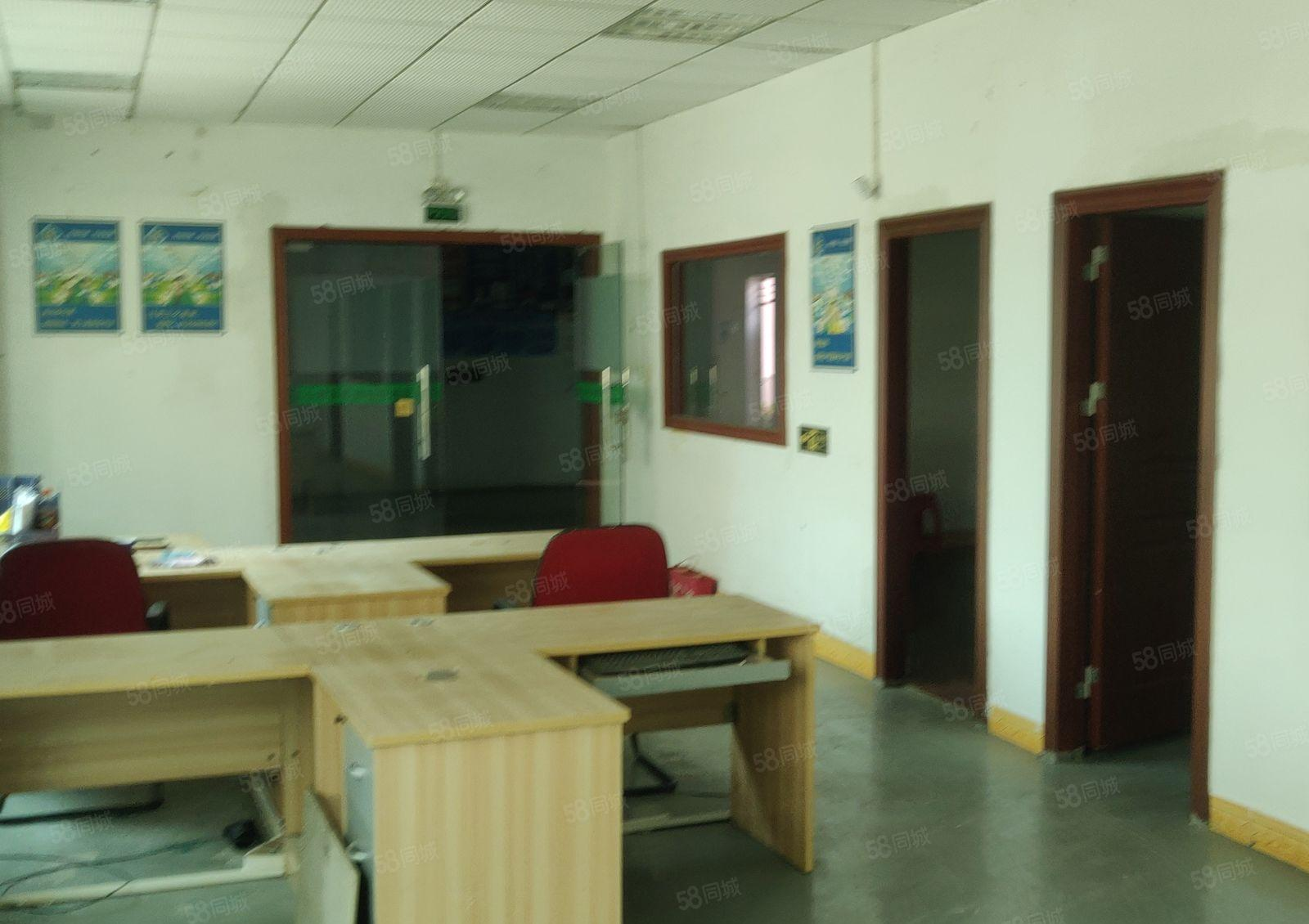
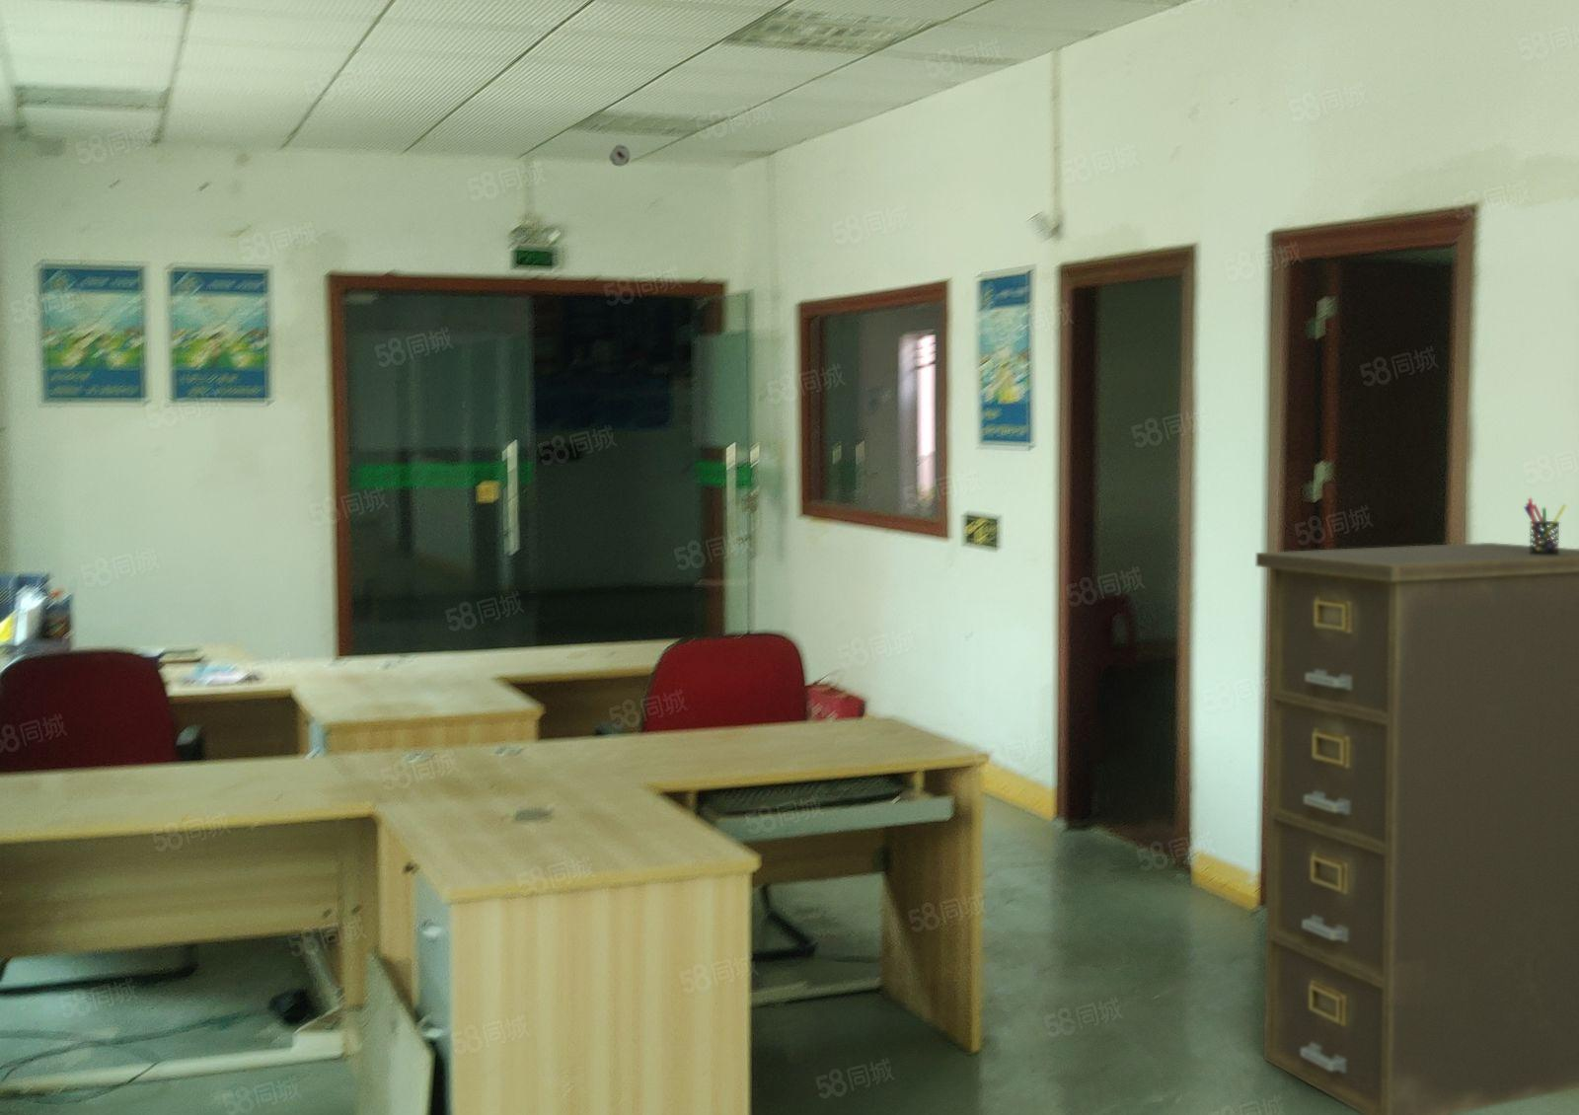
+ filing cabinet (1440, 815)
+ smoke detector (619, 154)
+ pen holder (1543, 525)
